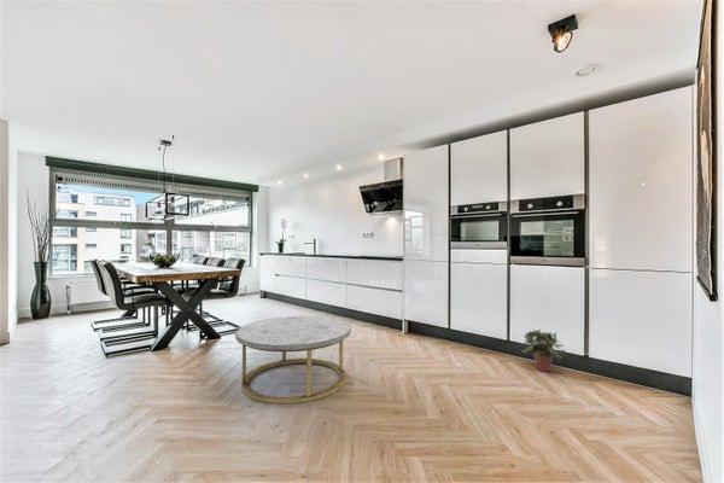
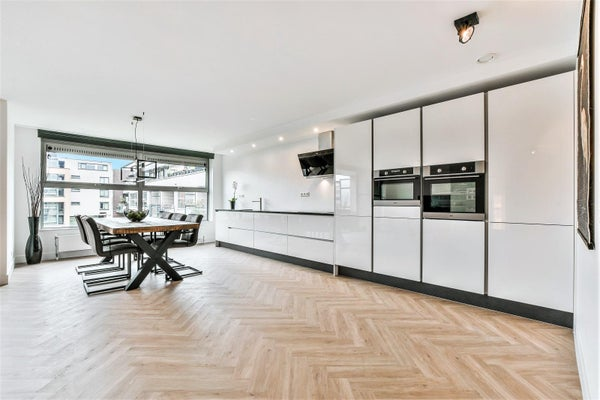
- coffee table (294, 350)
- potted plant (543, 349)
